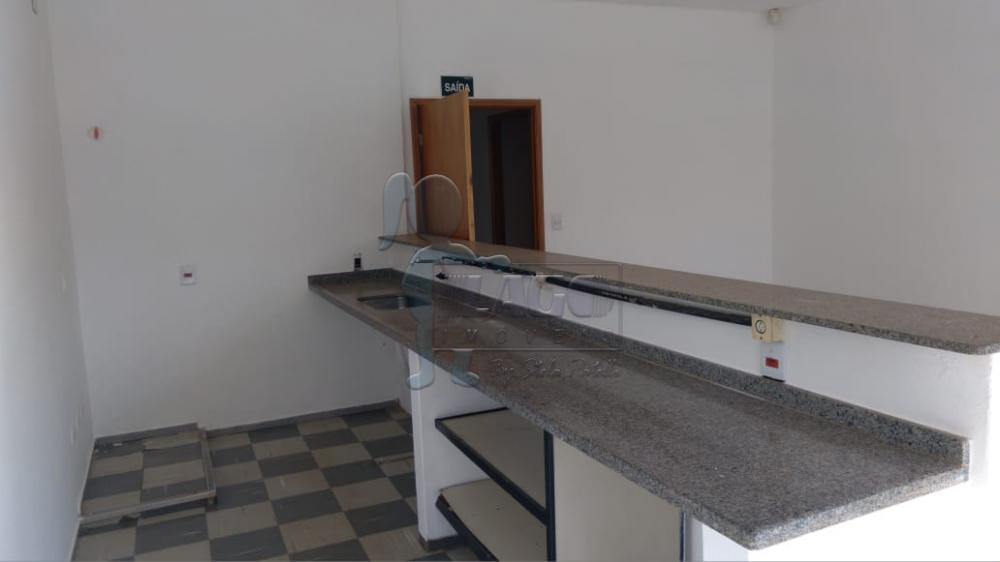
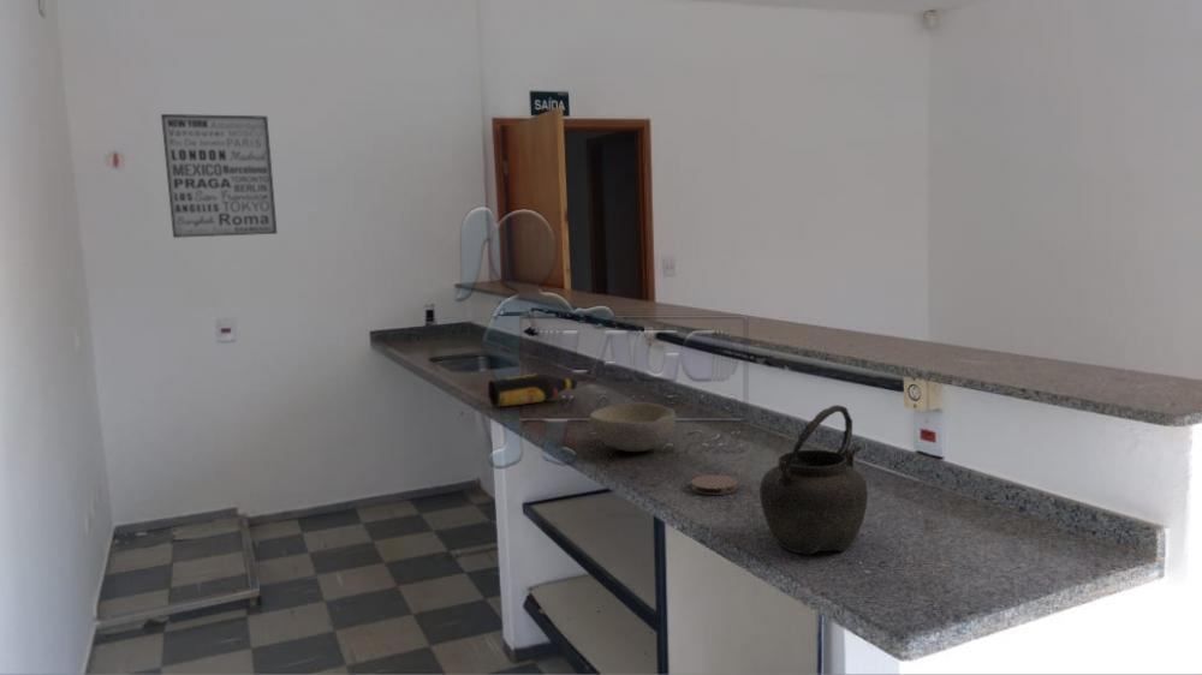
+ coaster (714, 484)
+ kettle (825, 471)
+ wall art (220, 175)
+ bowl (632, 430)
+ bottle (534, 388)
